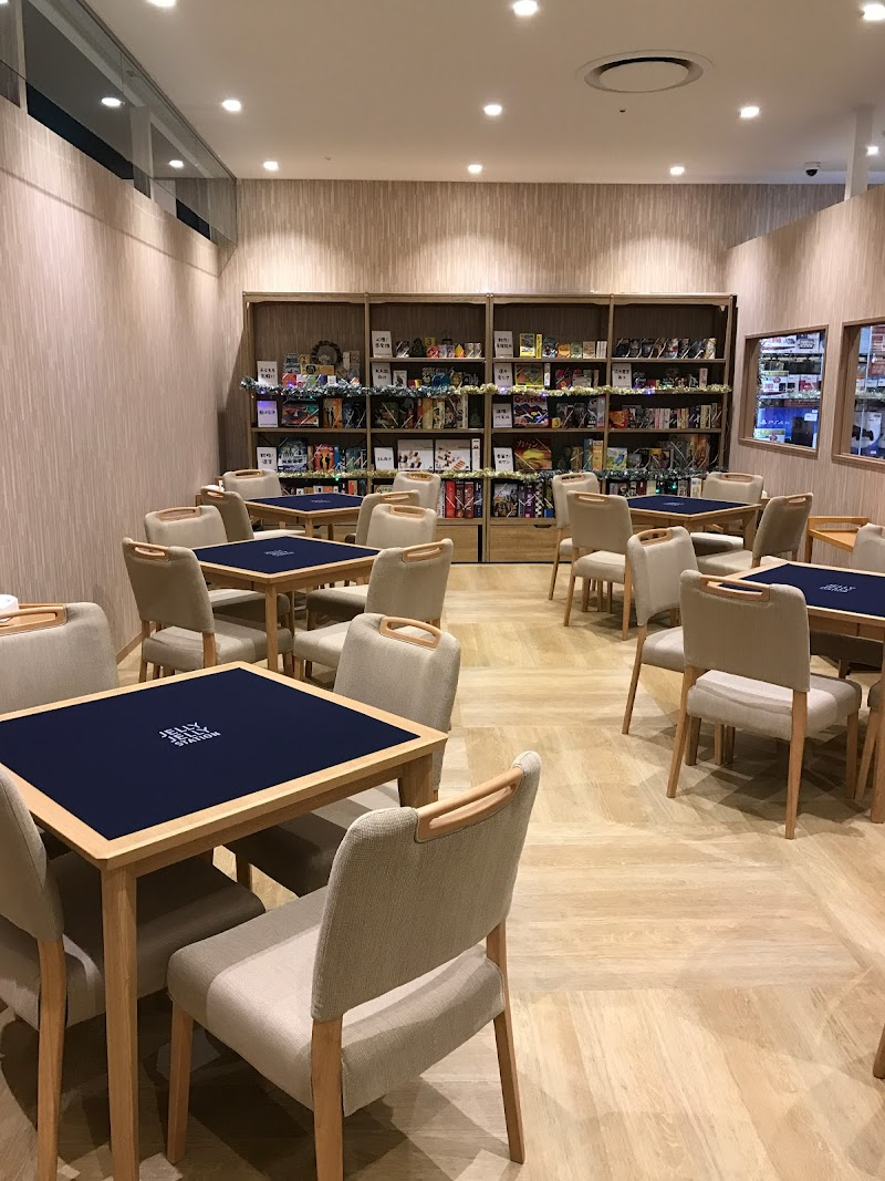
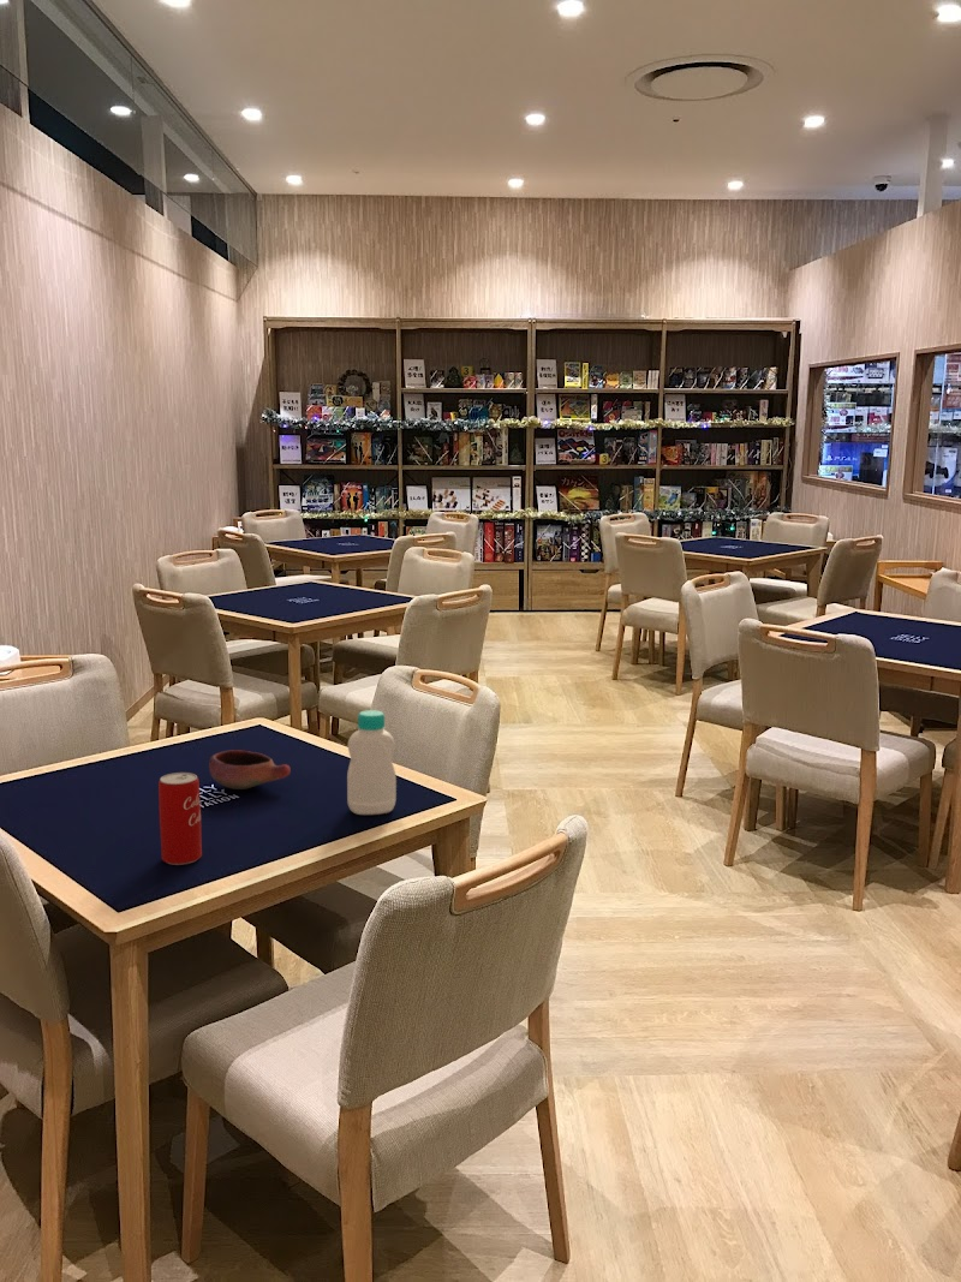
+ bottle (371, 761)
+ bowl (249, 770)
+ beverage can (180, 817)
